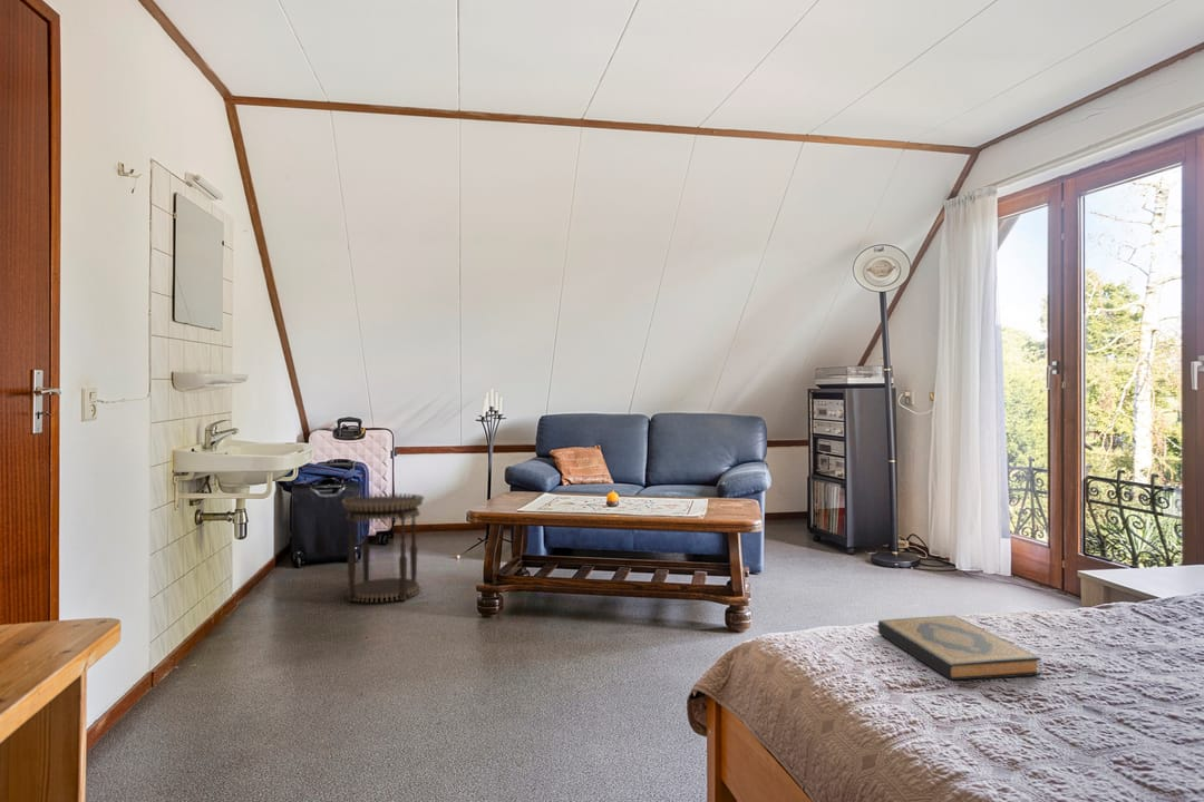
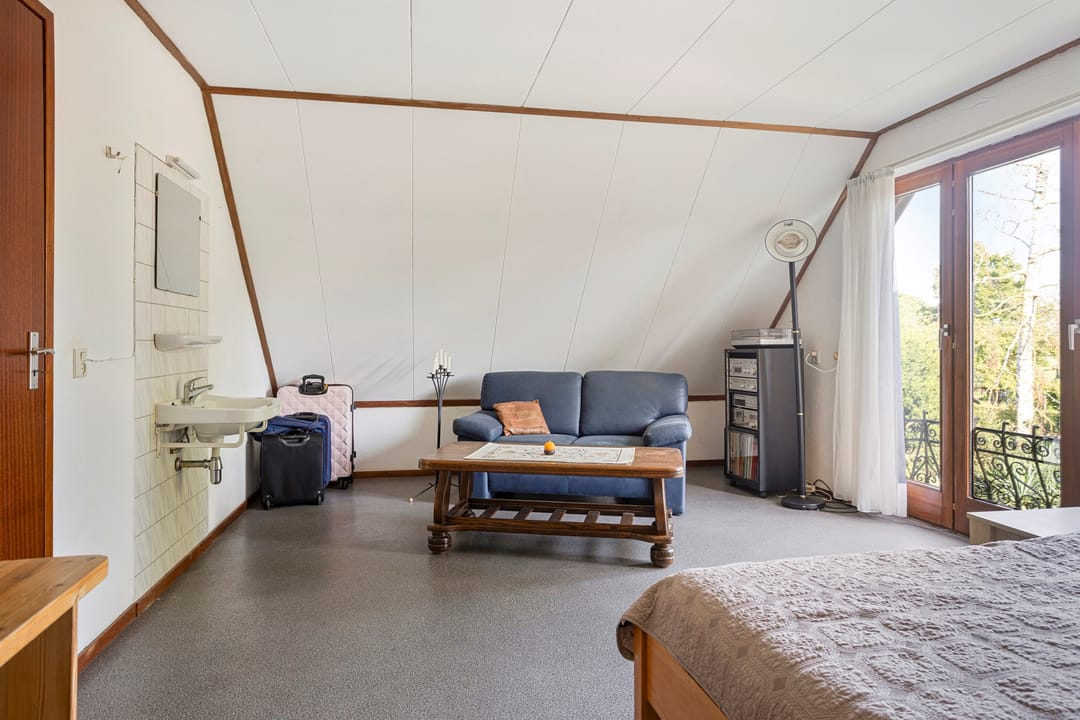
- hardback book (952, 644)
- side table (369, 548)
